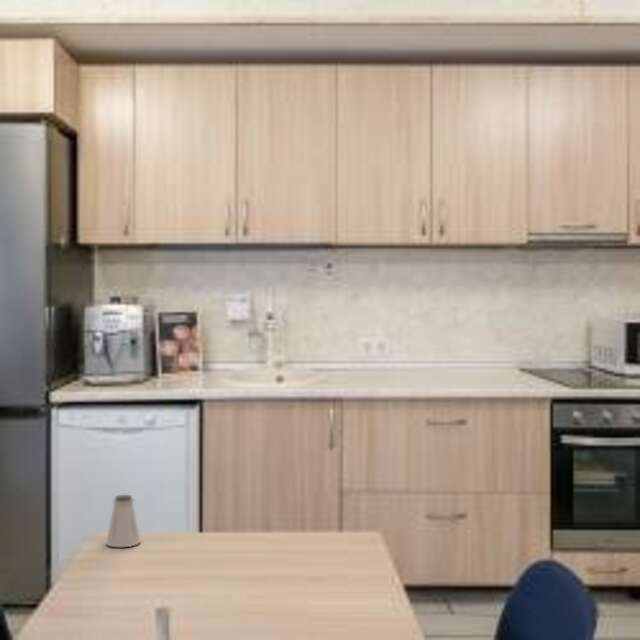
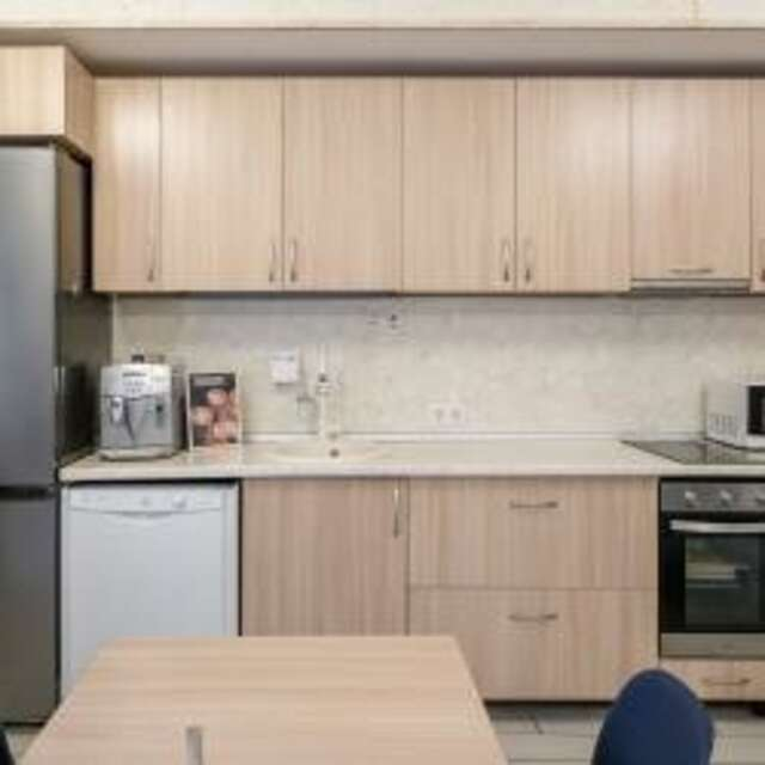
- saltshaker (123, 519)
